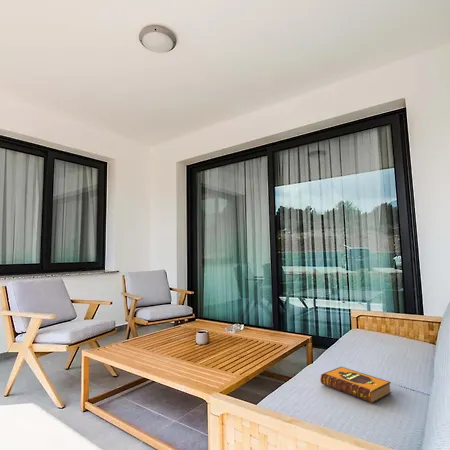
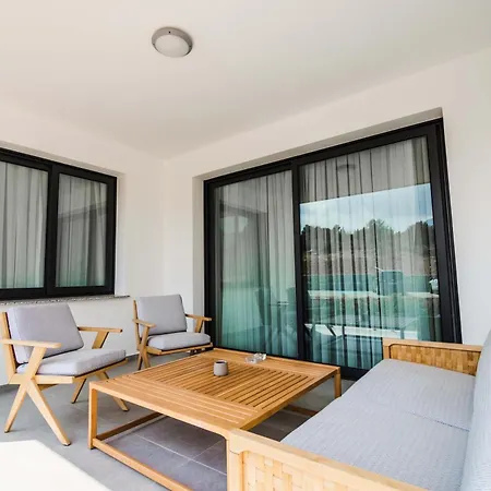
- hardback book (354, 383)
